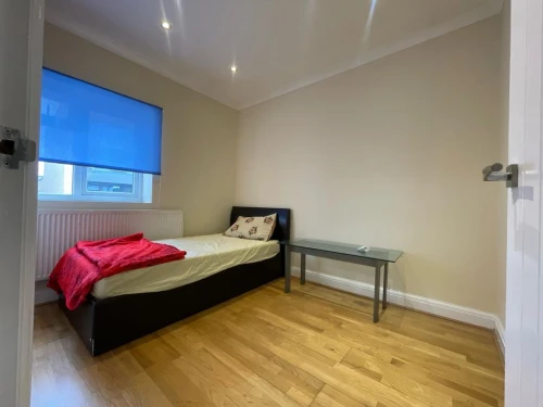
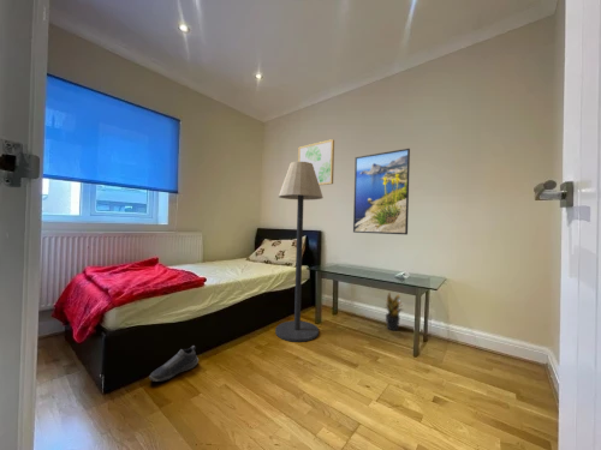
+ potted plant (393, 310)
+ wall art (315, 164)
+ shoe (174, 361)
+ floor lamp (298, 247)
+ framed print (379, 193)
